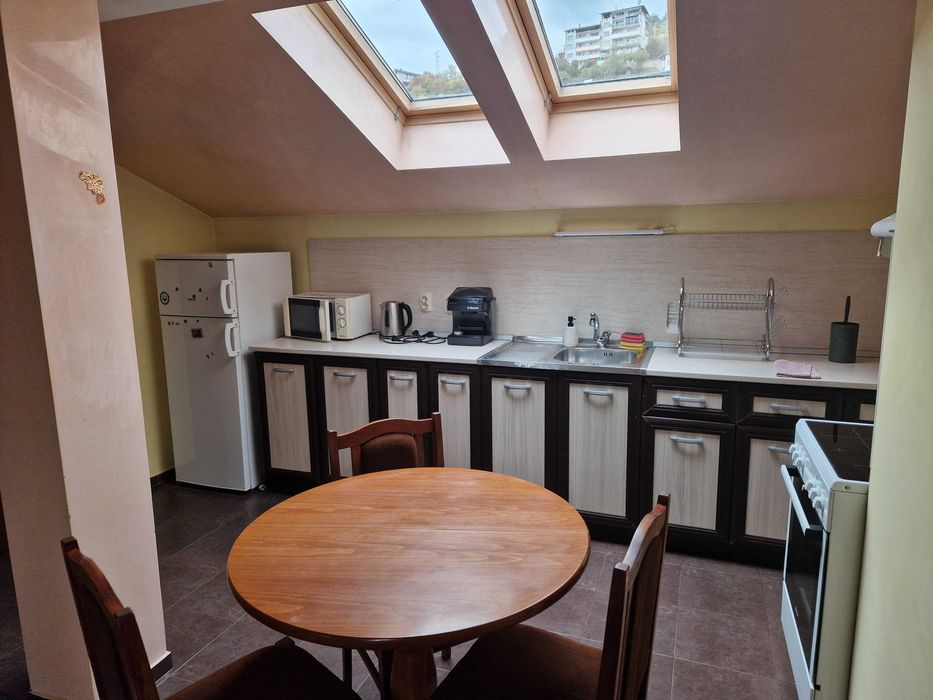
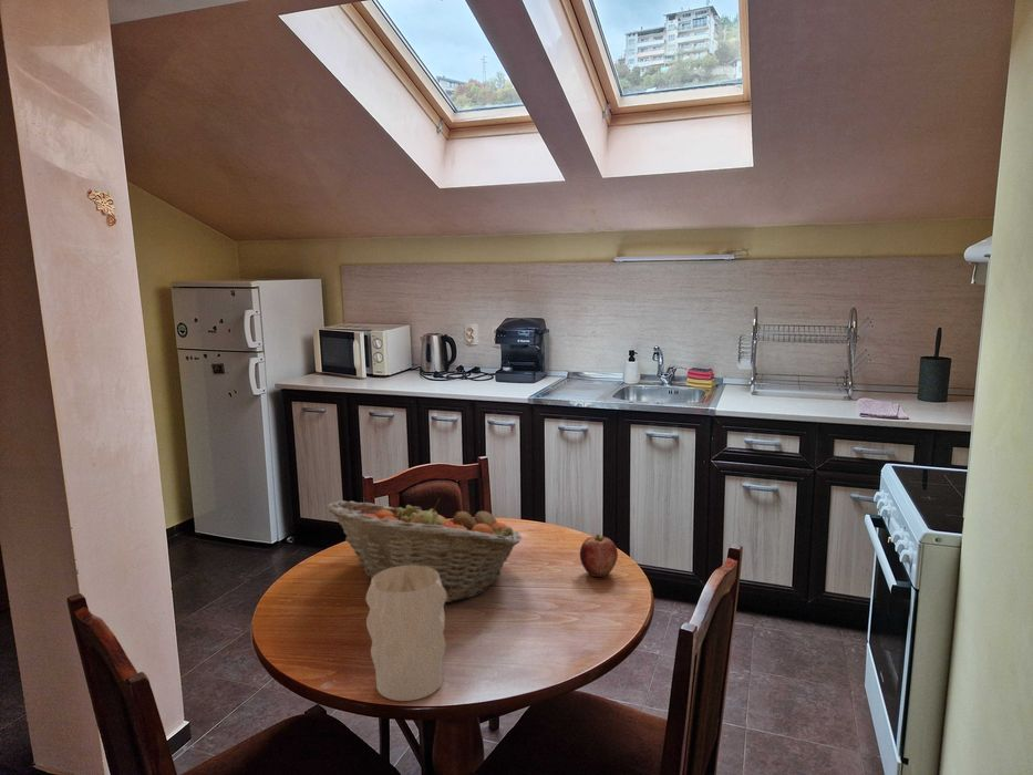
+ apple (598, 555)
+ fruit basket (424, 536)
+ vase (407, 630)
